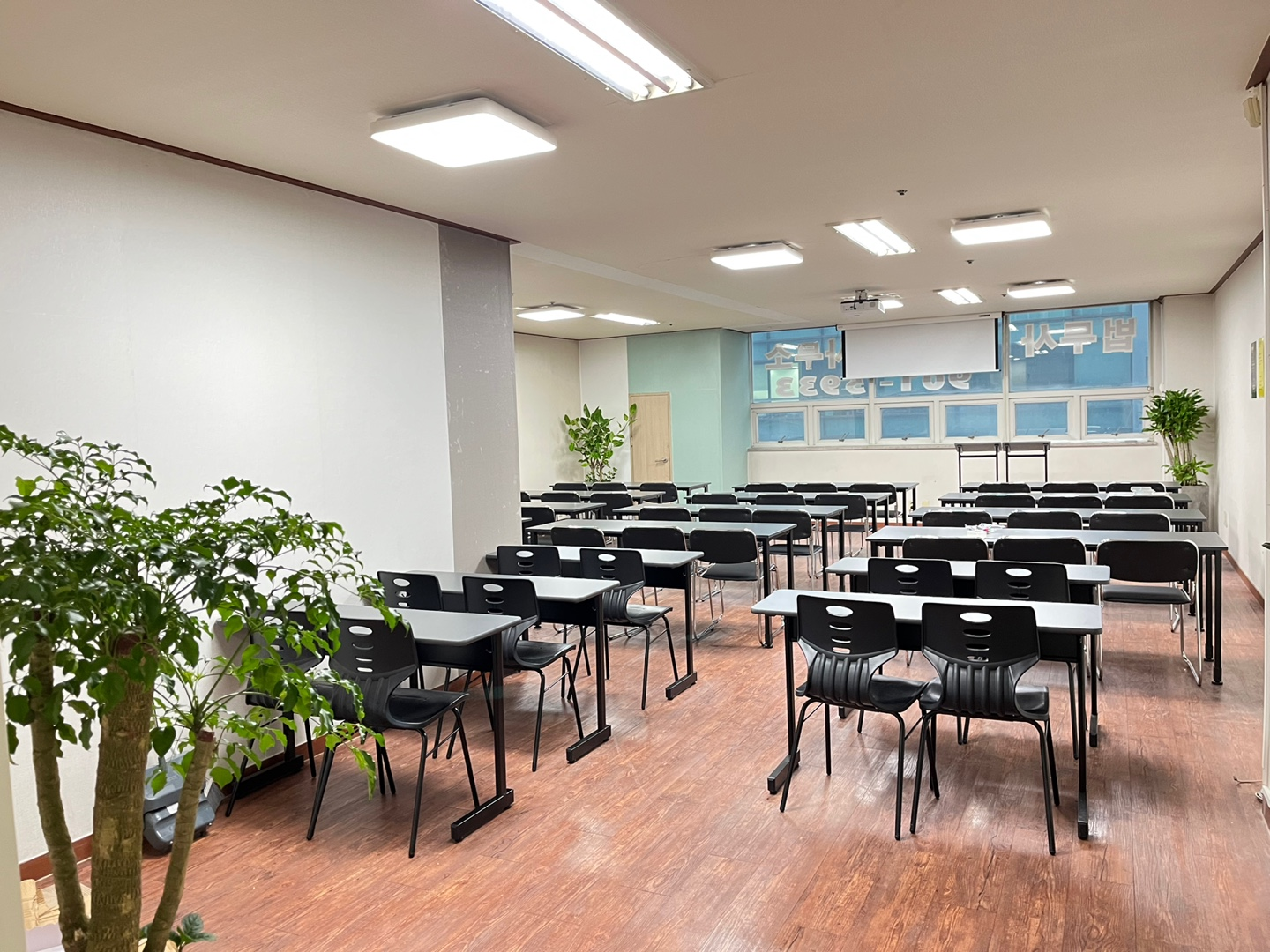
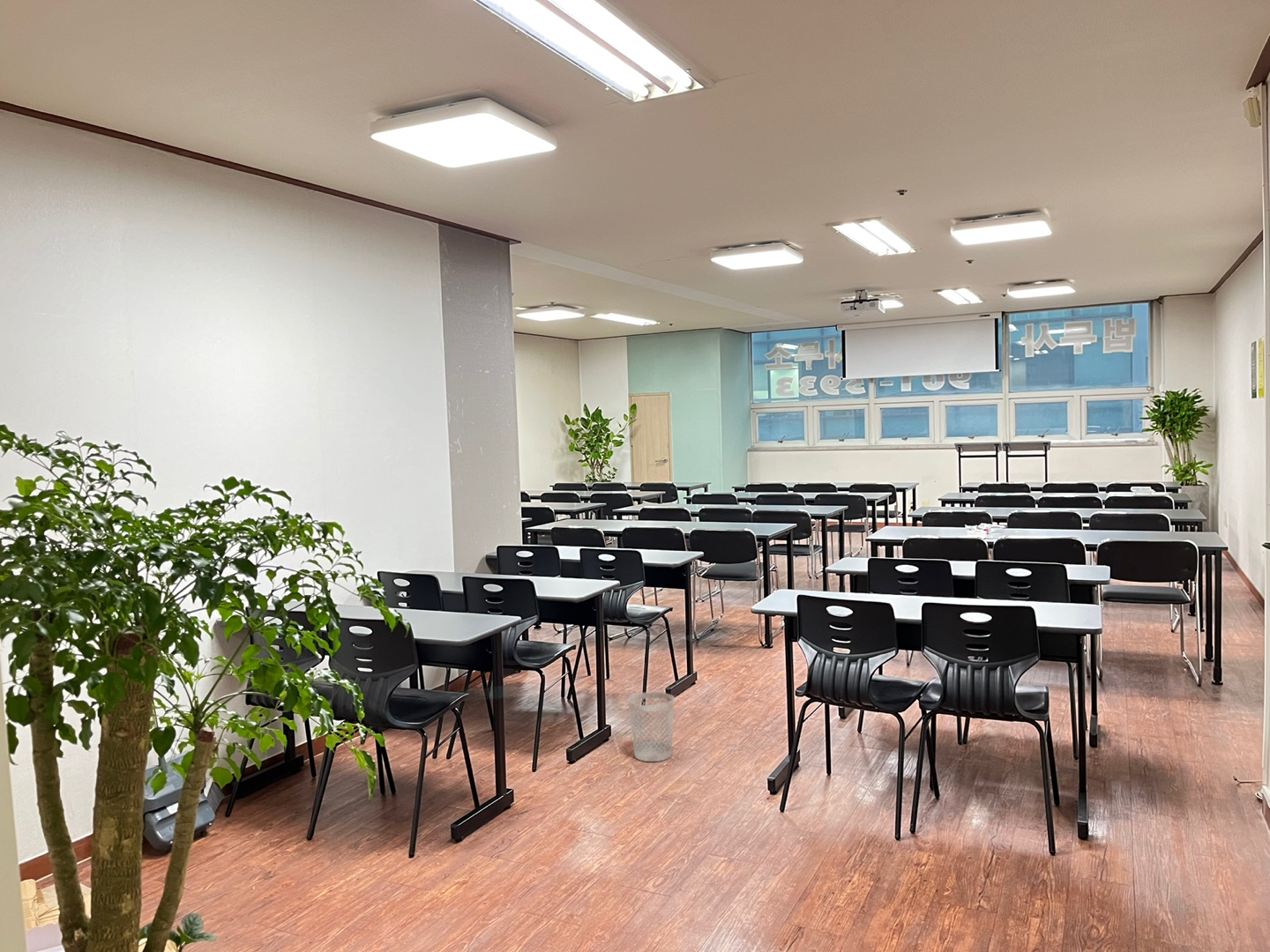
+ wastebasket (652, 726)
